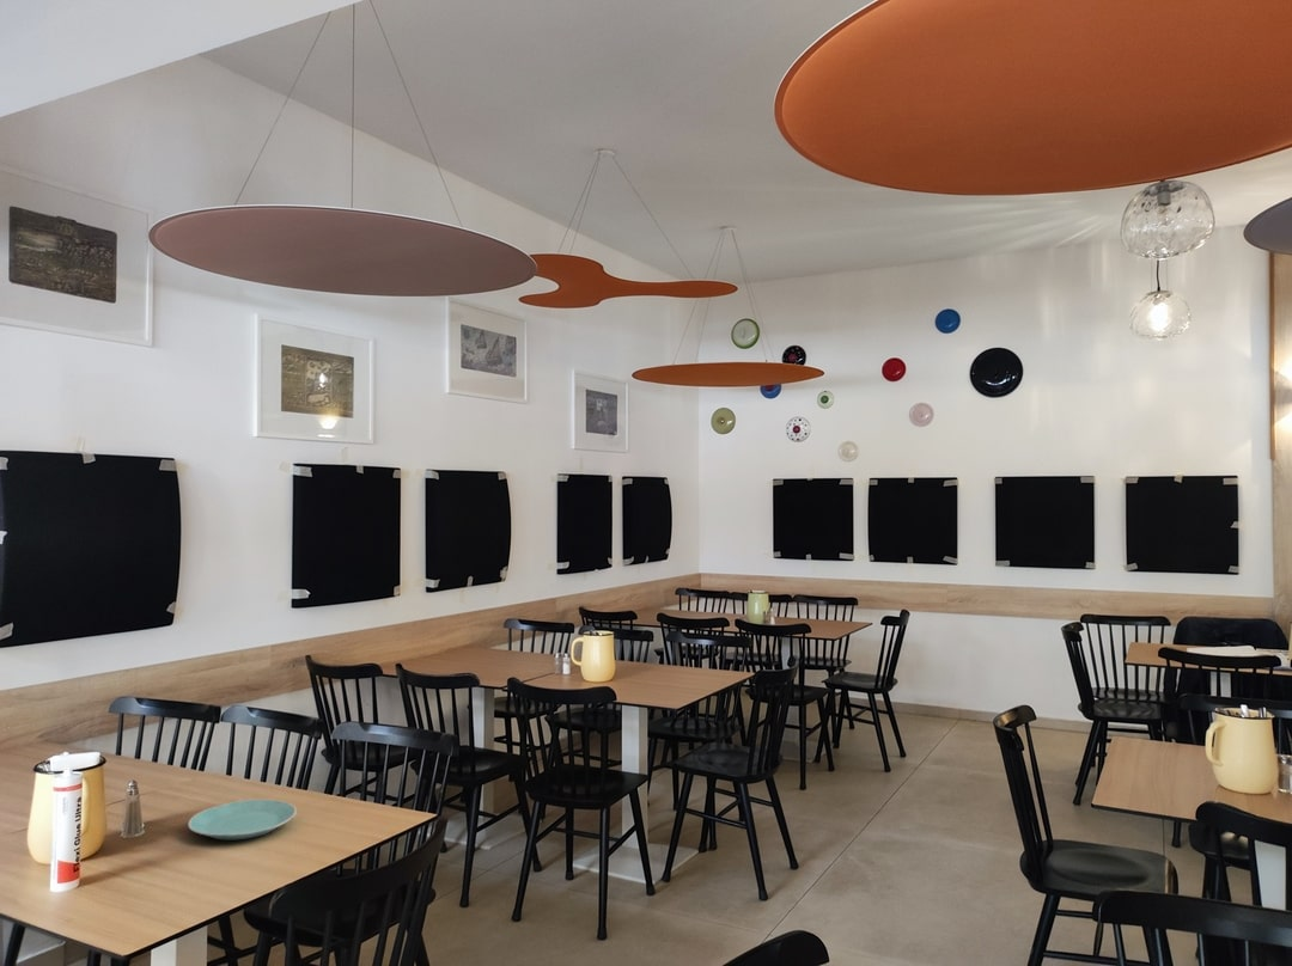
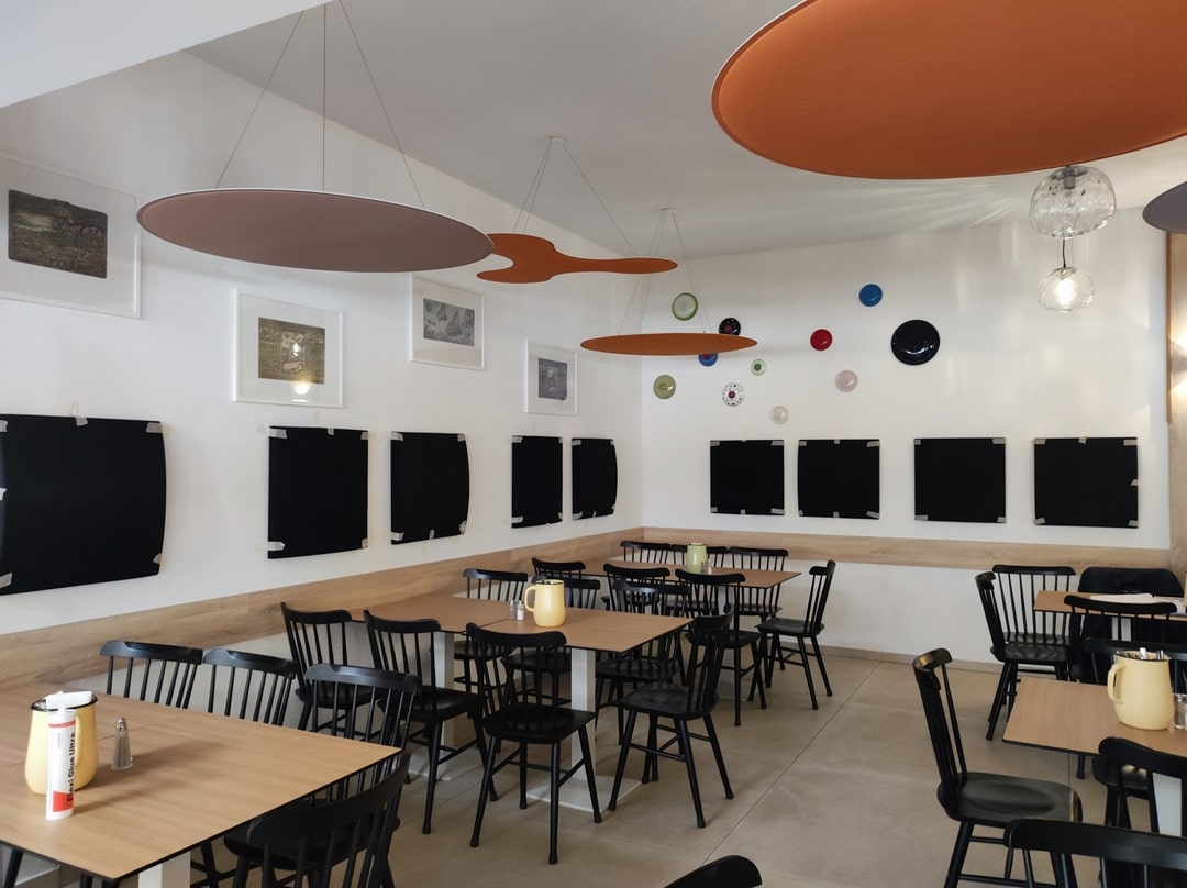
- plate (243, 821)
